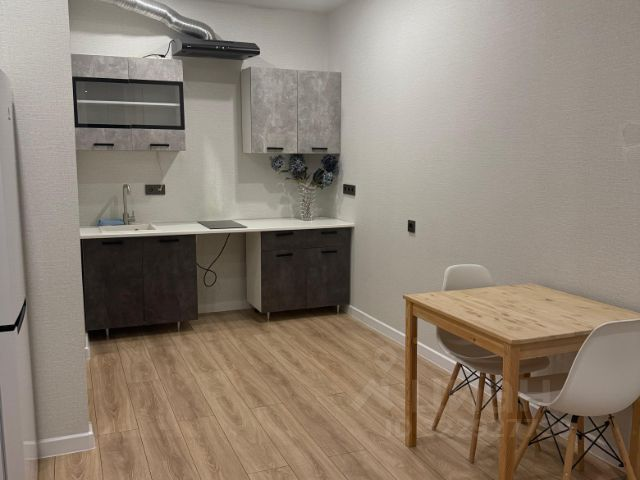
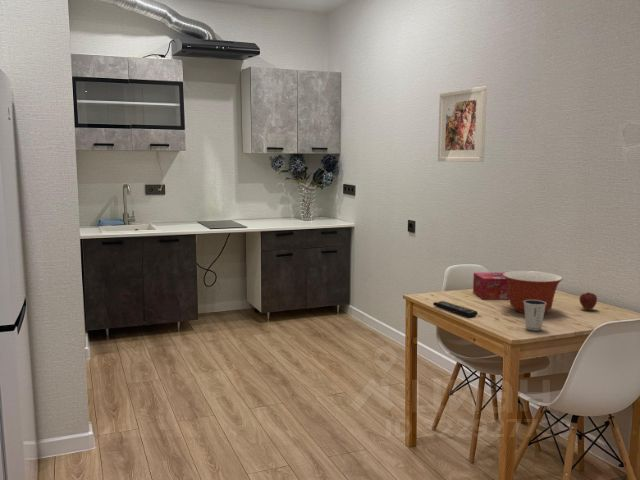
+ dixie cup (534, 315)
+ mixing bowl (531, 293)
+ fruit (588, 300)
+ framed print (460, 126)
+ remote control (454, 308)
+ tissue box (506, 285)
